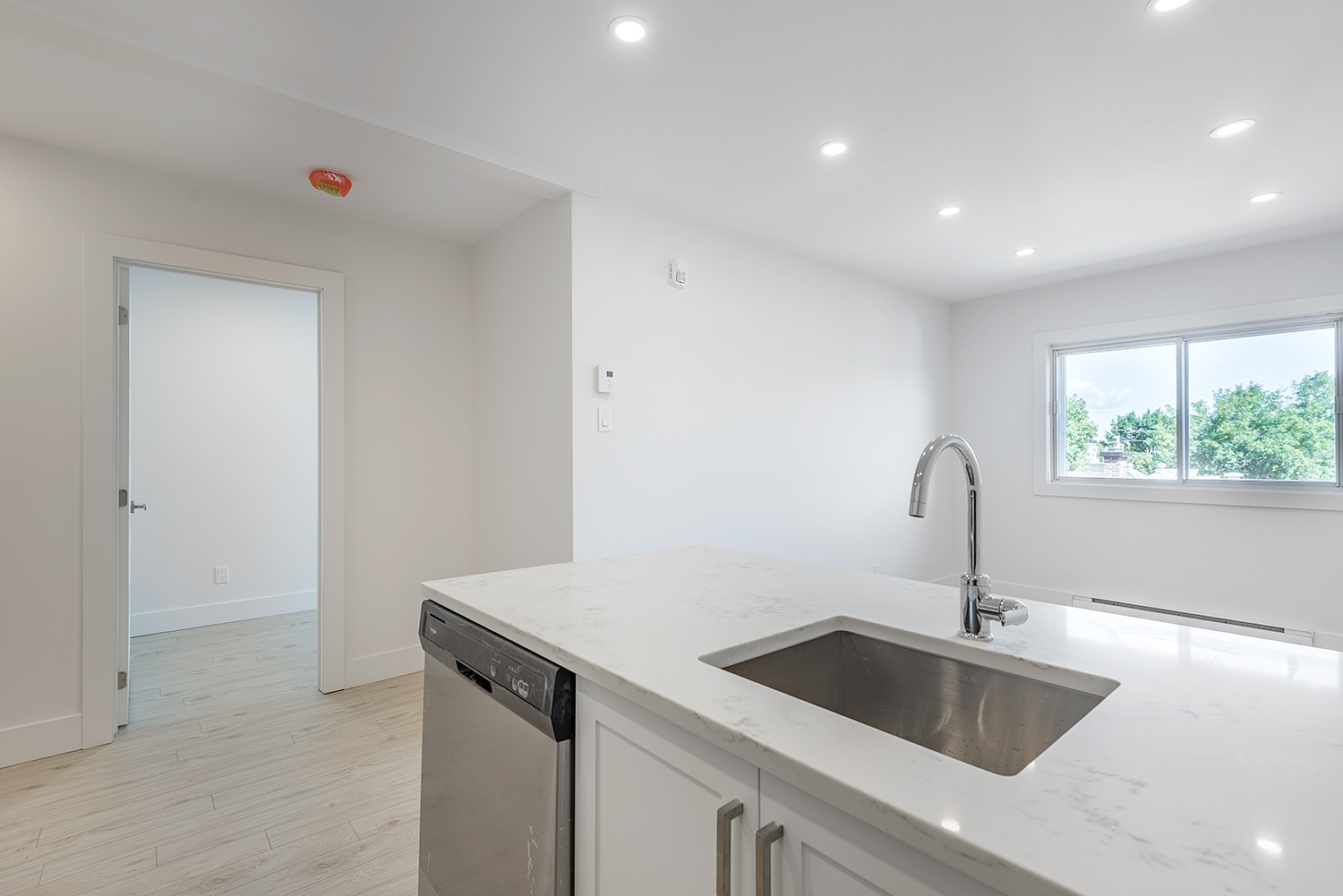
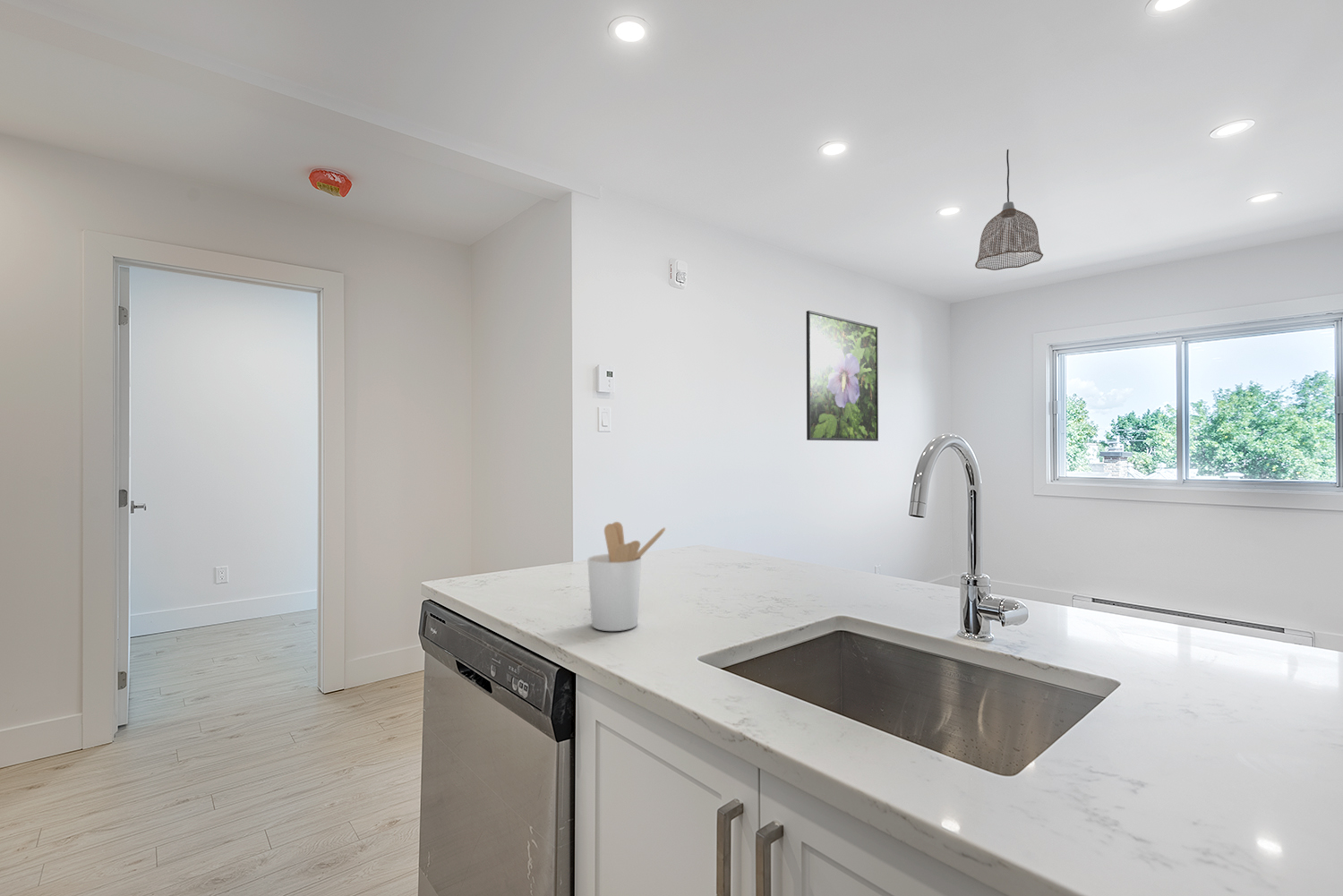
+ utensil holder (629, 574)
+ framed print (844, 380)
+ pendant lamp (1007, 205)
